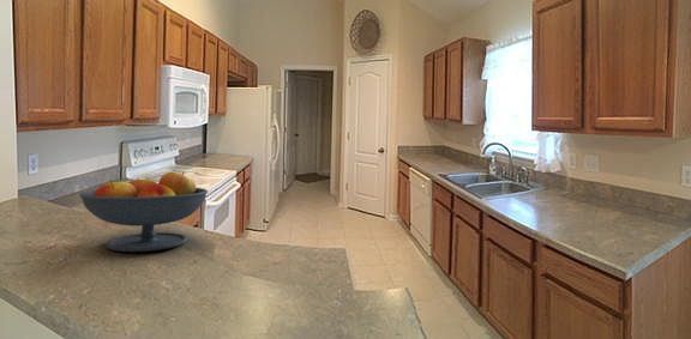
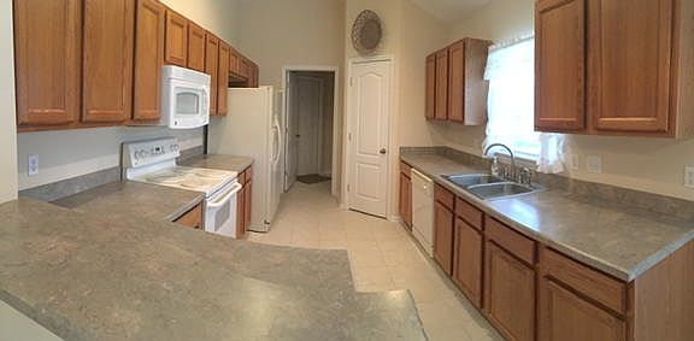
- fruit bowl (148, 207)
